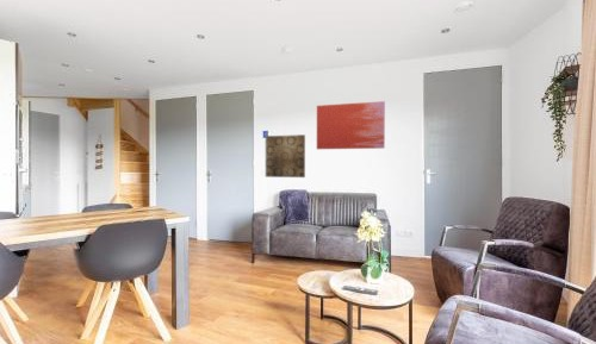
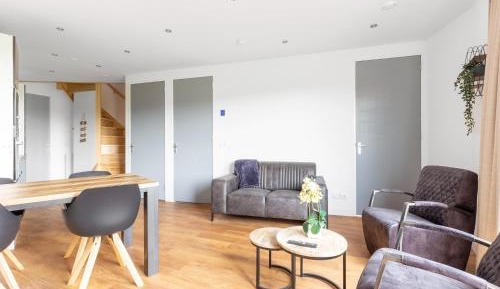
- wall art (284, 156)
- wall art (349, 126)
